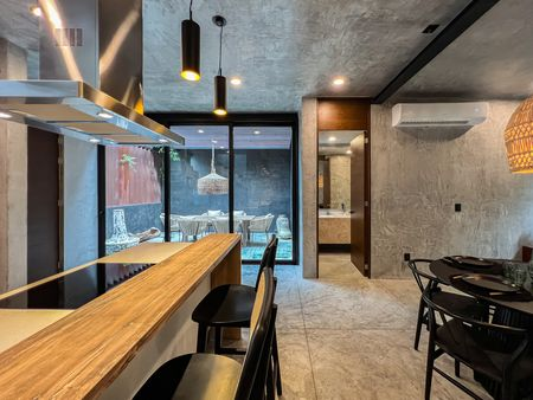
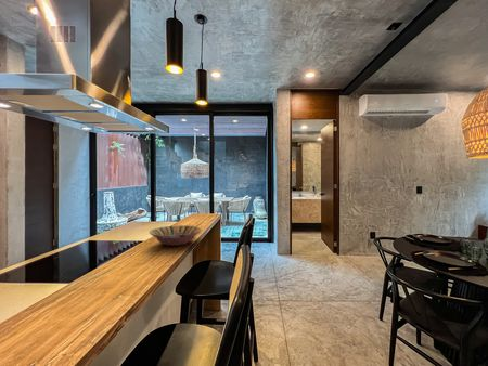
+ serving bowl (176, 236)
